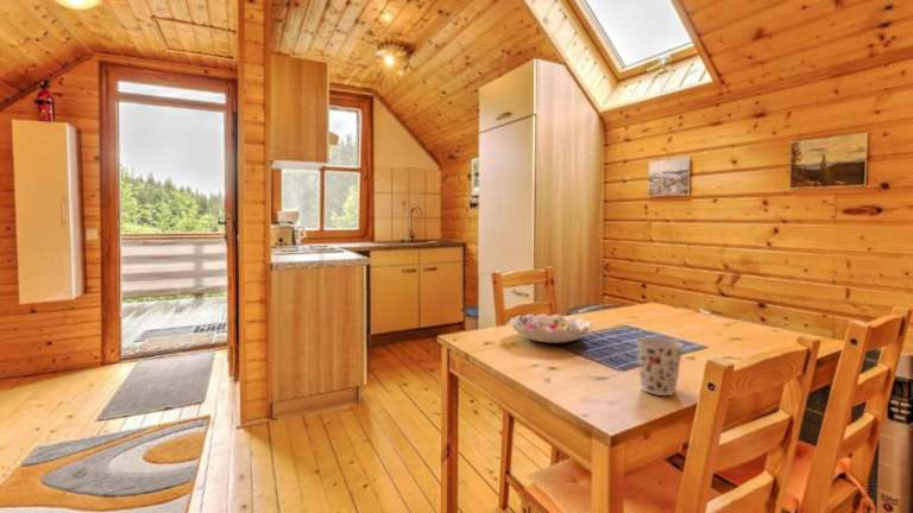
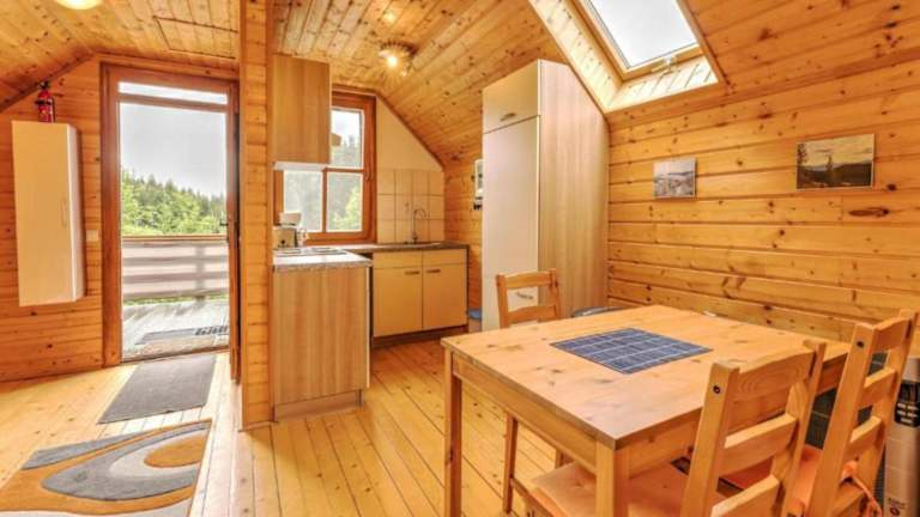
- decorative bowl (549, 329)
- cup (659, 366)
